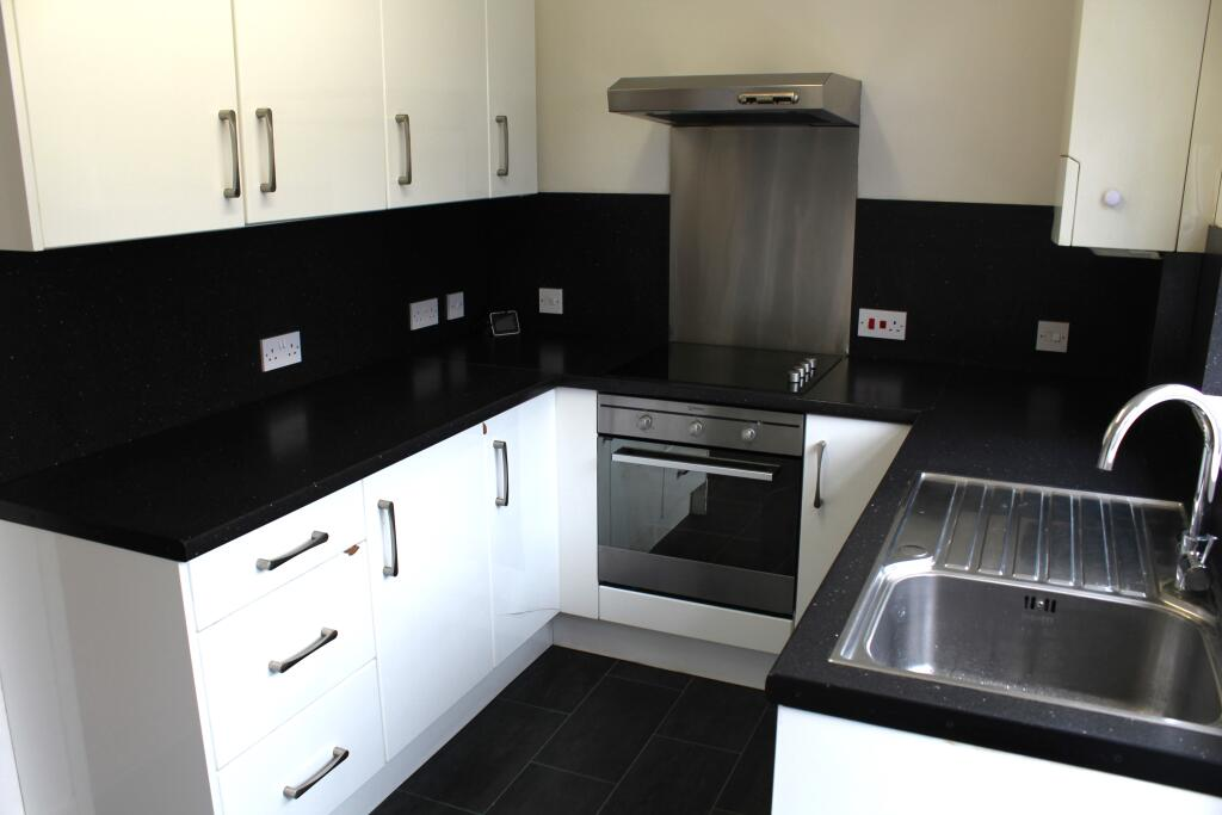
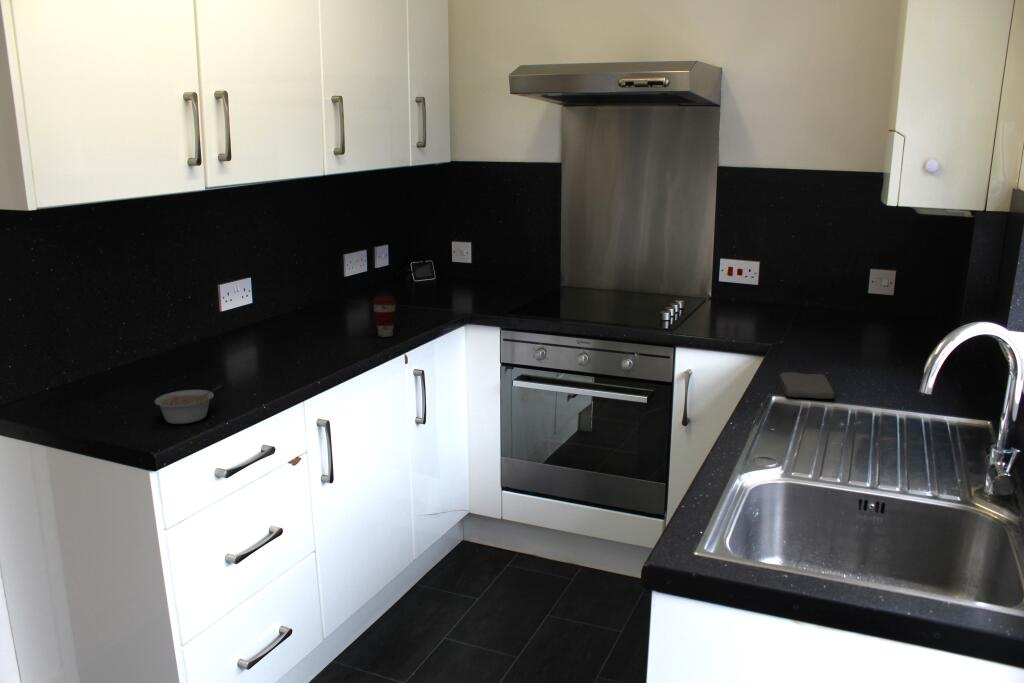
+ coffee cup (384, 316)
+ washcloth (805, 384)
+ legume (186, 405)
